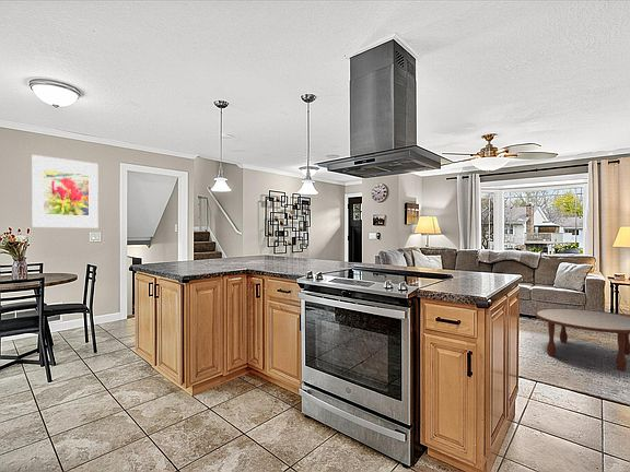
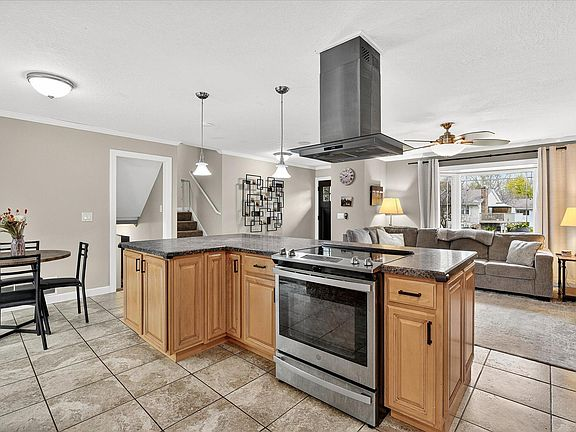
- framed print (67, 193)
- coffee table (588, 330)
